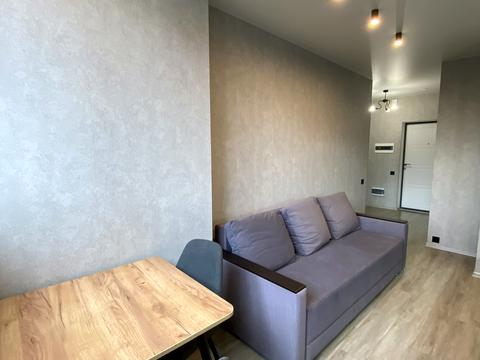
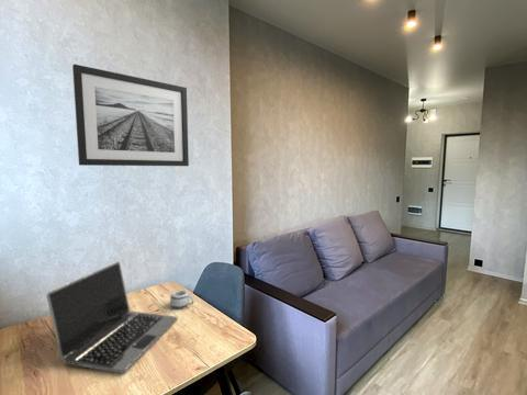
+ mug (182, 298)
+ laptop (121, 308)
+ wall art (137, 122)
